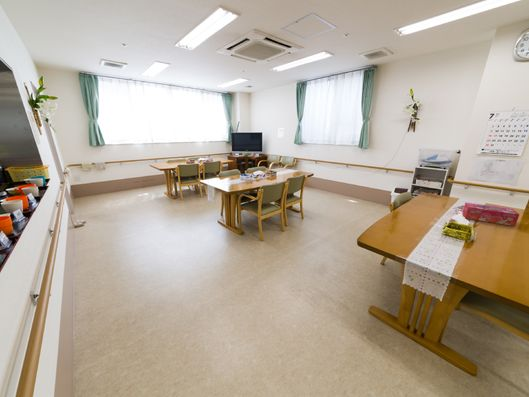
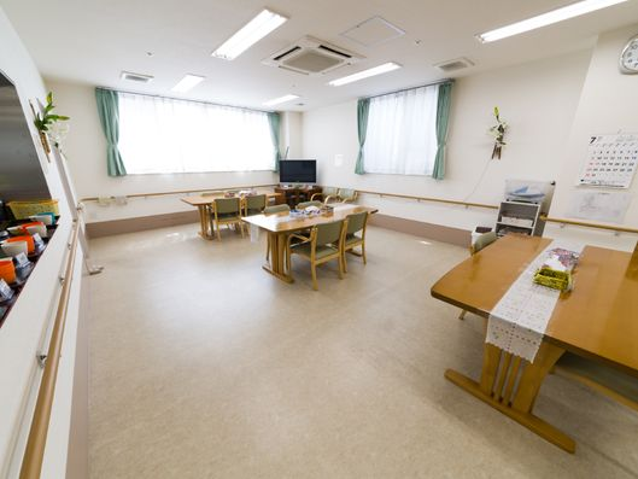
- tissue box (488, 213)
